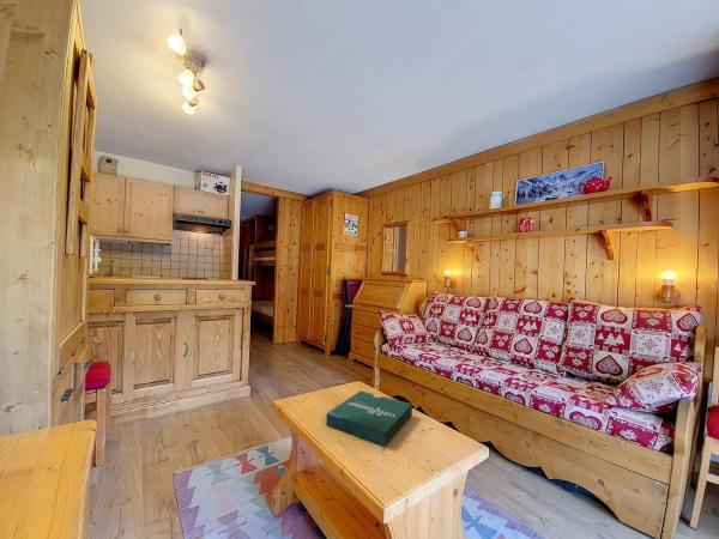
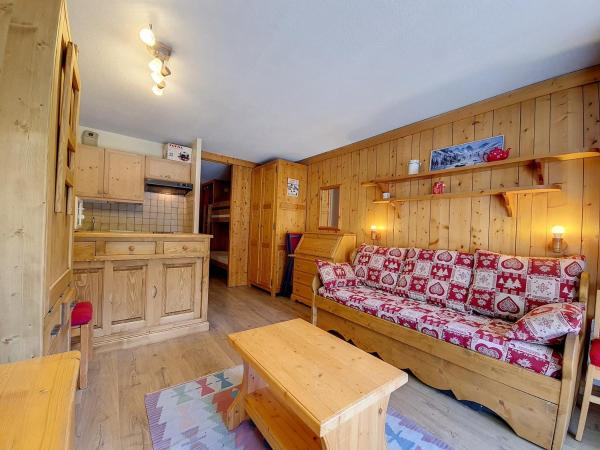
- pizza box (370, 413)
